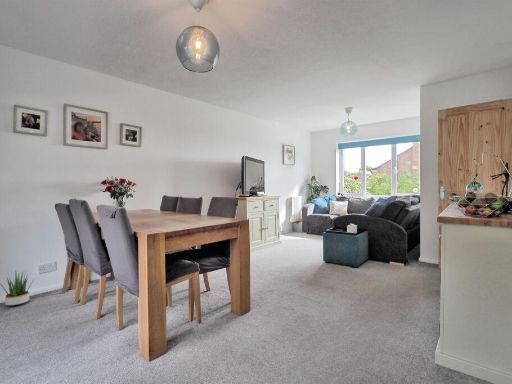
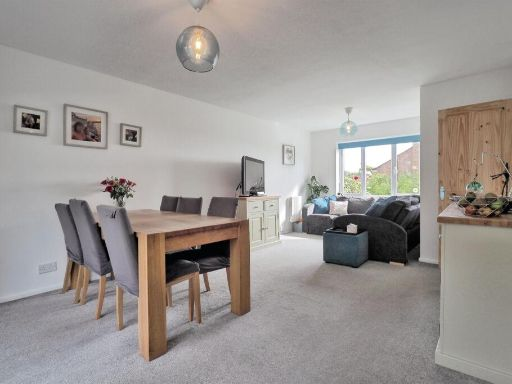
- potted plant (17, 287)
